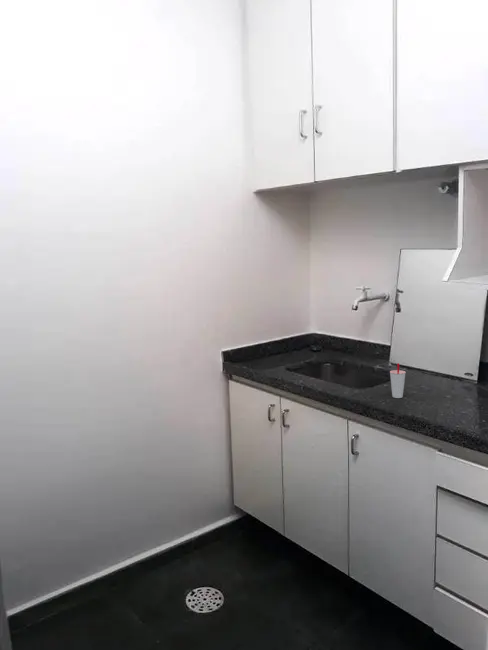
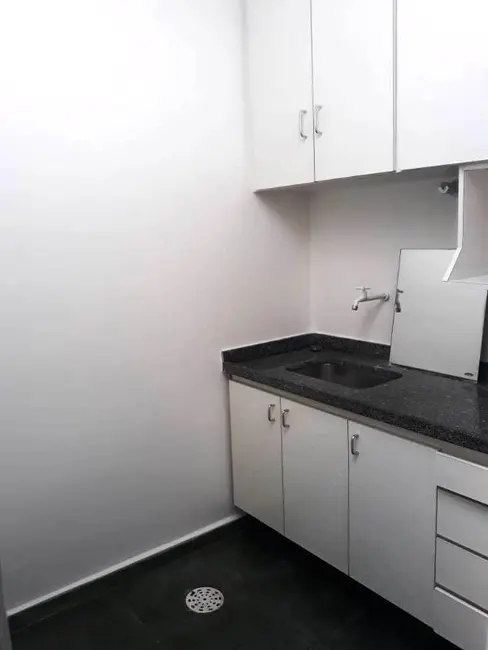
- cup (397, 380)
